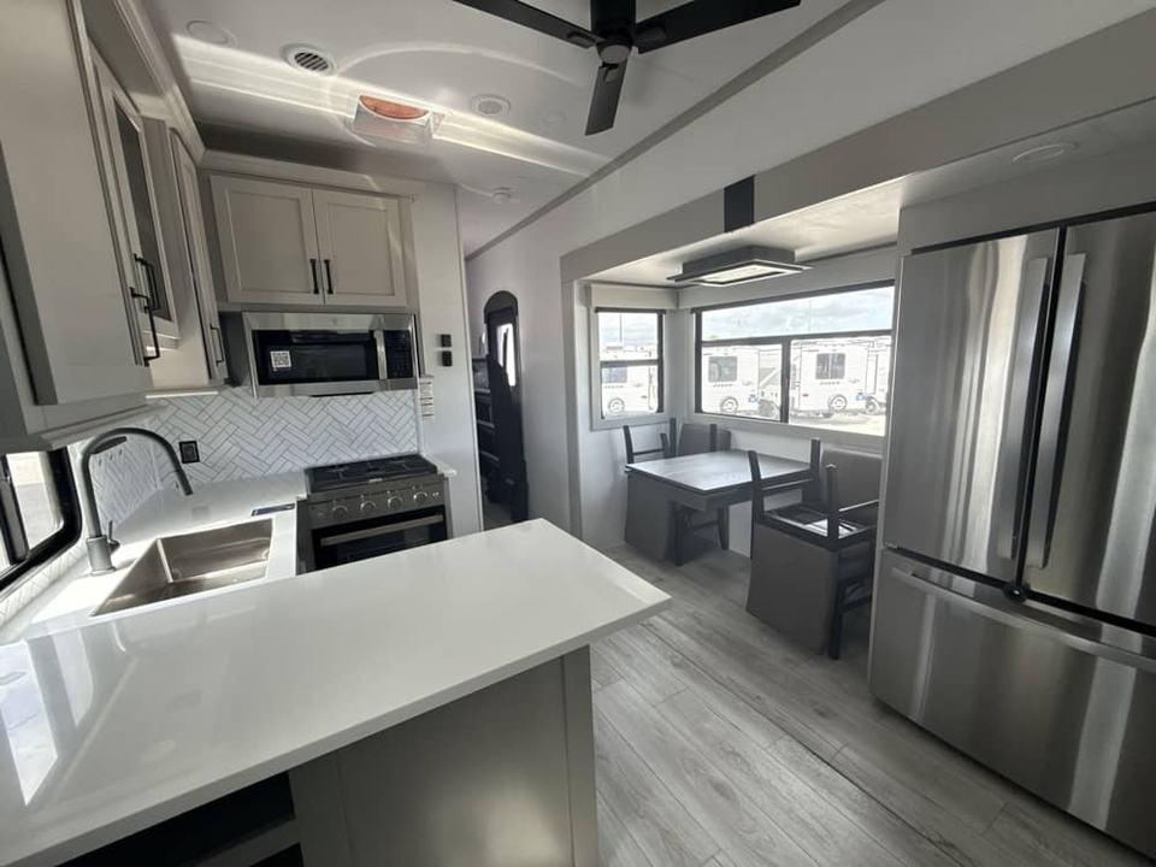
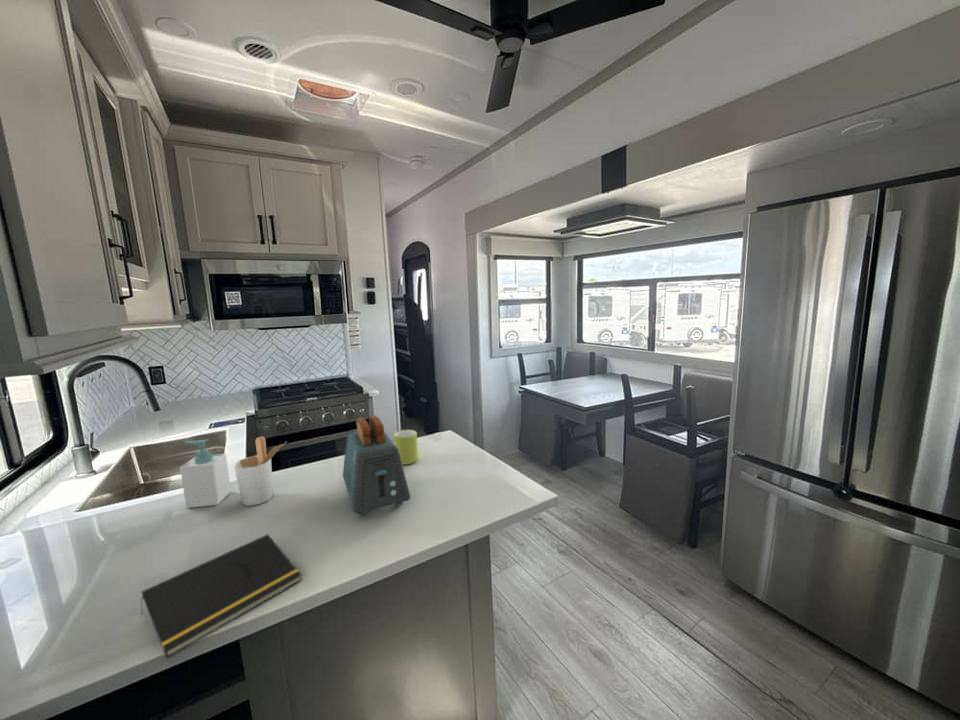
+ mug (405, 445)
+ toaster (372, 459)
+ soap bottle (205, 470)
+ utensil holder (263, 470)
+ notepad (225, 585)
